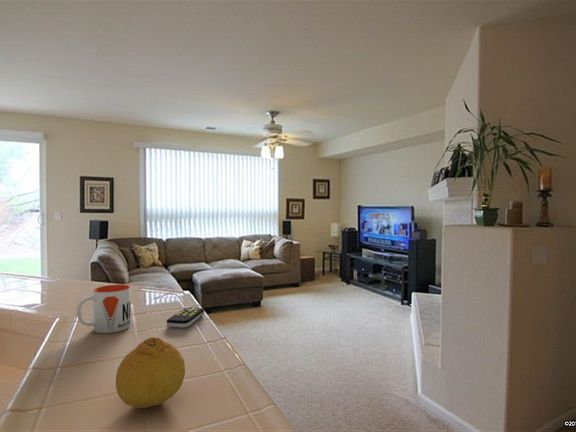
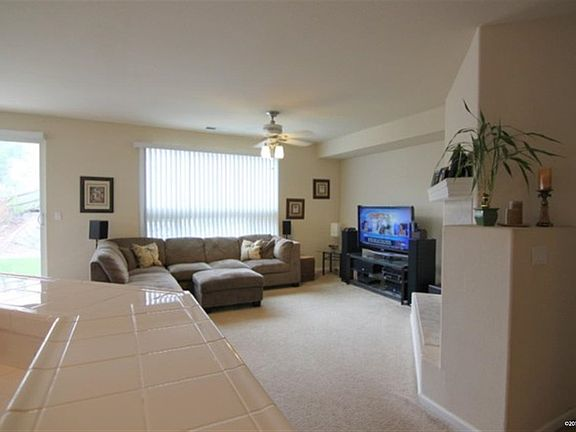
- fruit (151, 370)
- mug (104, 309)
- remote control (186, 316)
